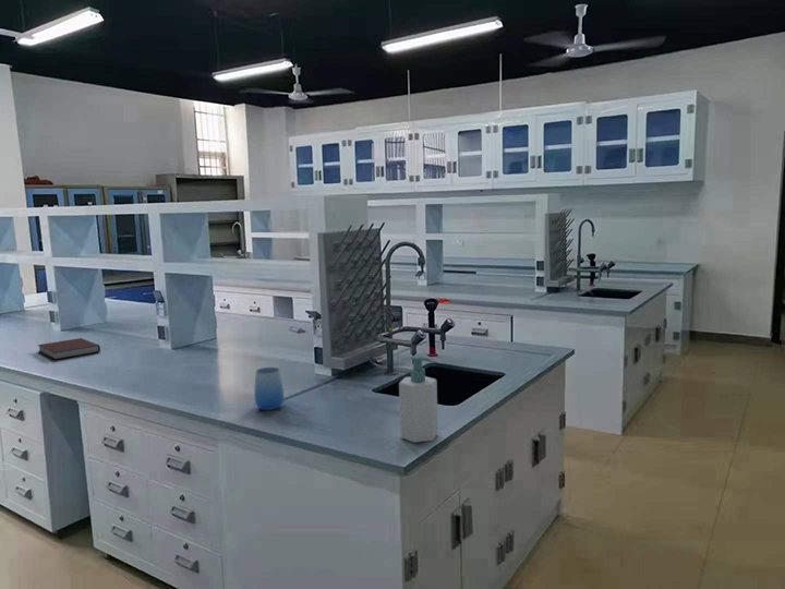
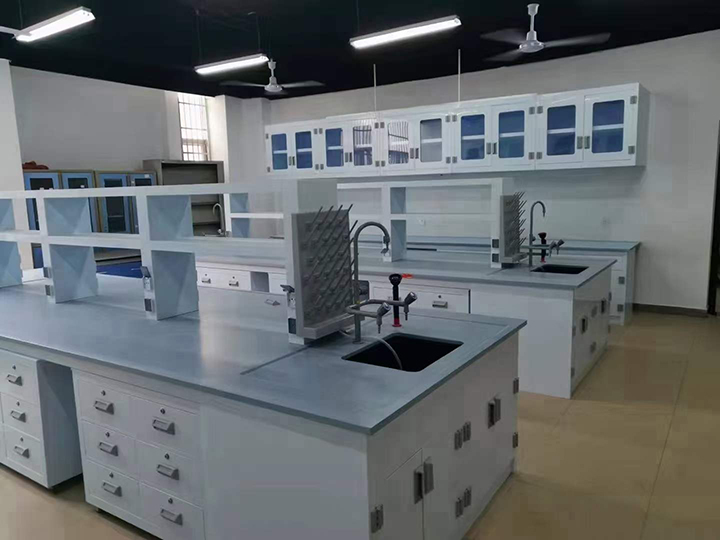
- cup (268, 388)
- soap bottle (418, 396)
- notebook (69, 348)
